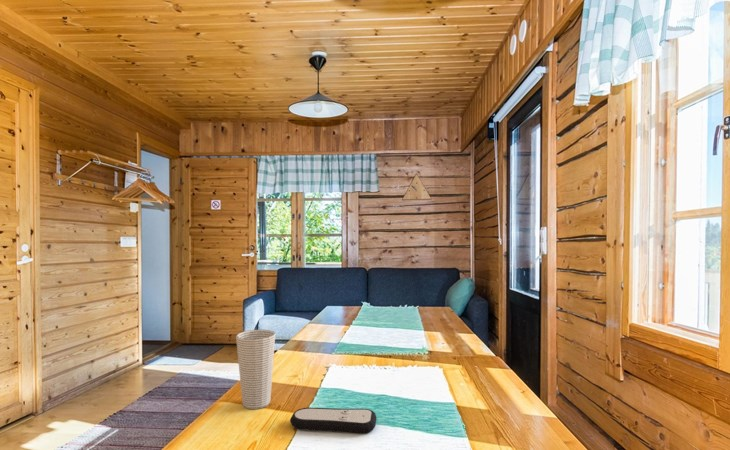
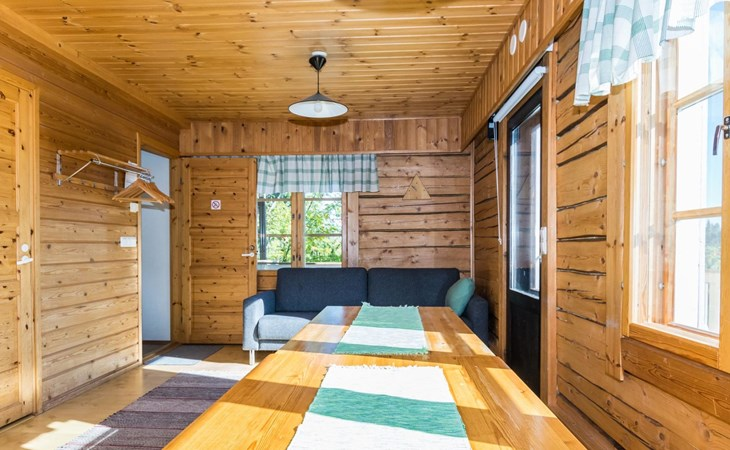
- cup (256, 369)
- remote control (333, 419)
